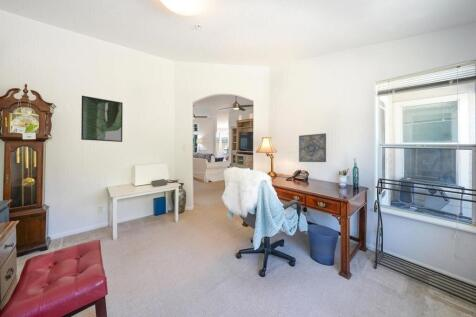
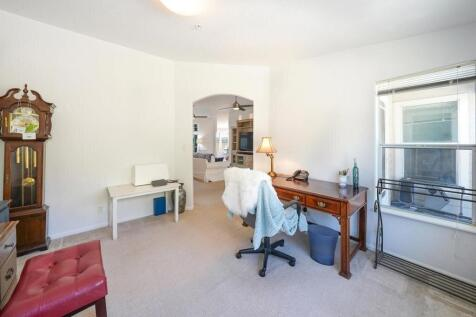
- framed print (103, 120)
- wall art (311, 148)
